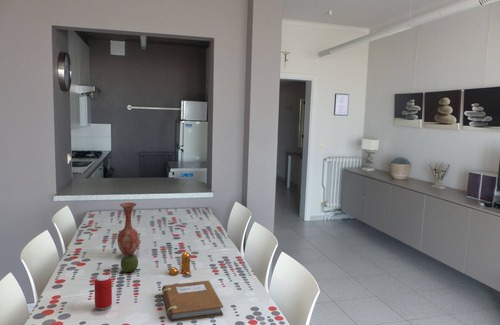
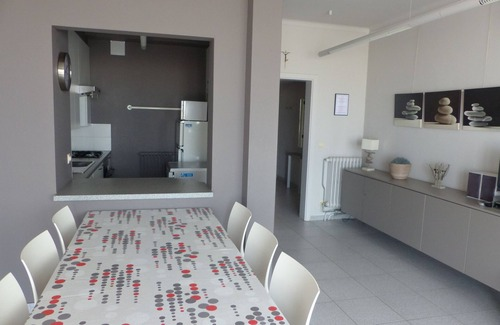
- apple (129, 262)
- beverage can (103, 292)
- pepper shaker (181, 262)
- vase (128, 230)
- notebook (190, 298)
